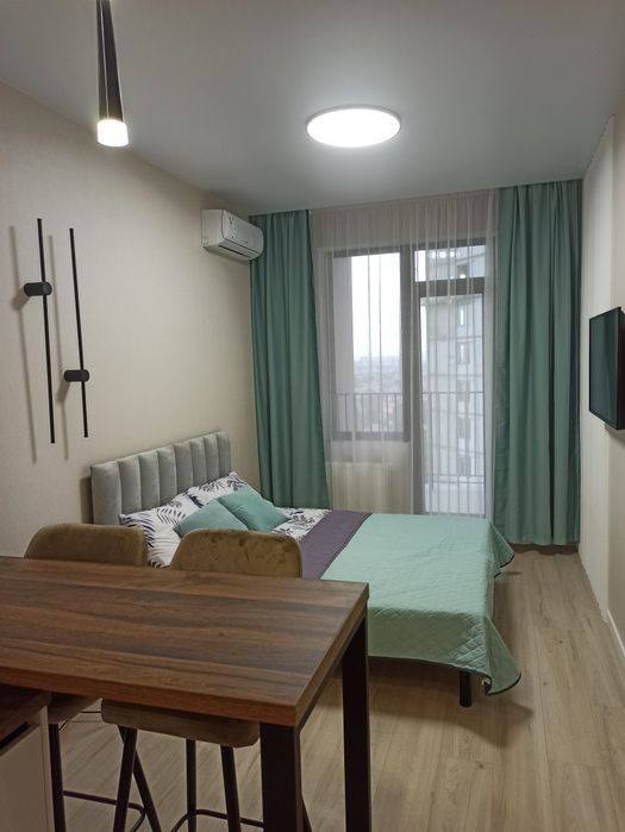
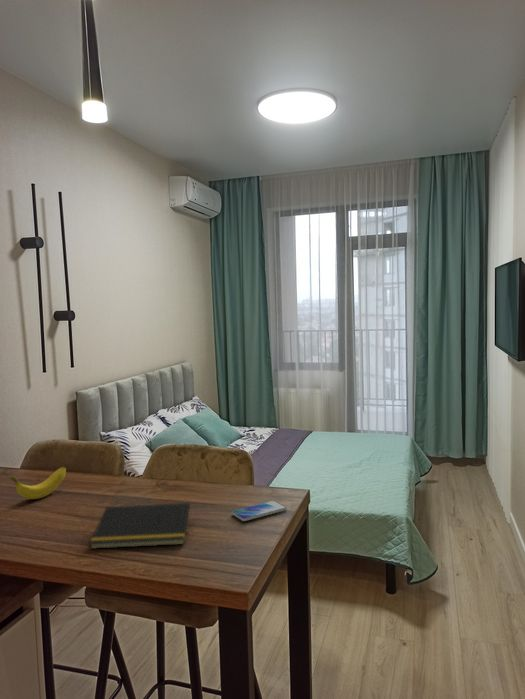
+ banana (40, 483)
+ notepad (143, 524)
+ smartphone (259, 510)
